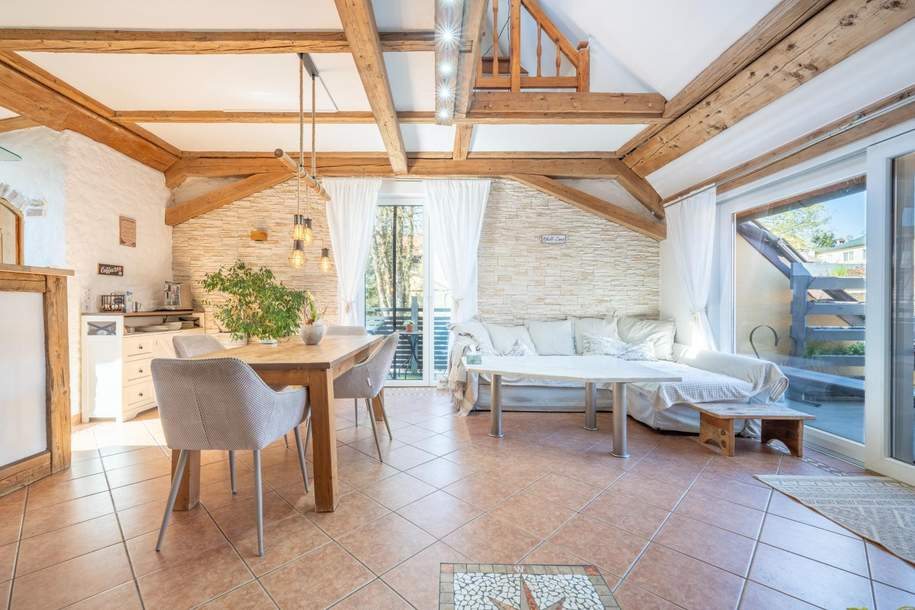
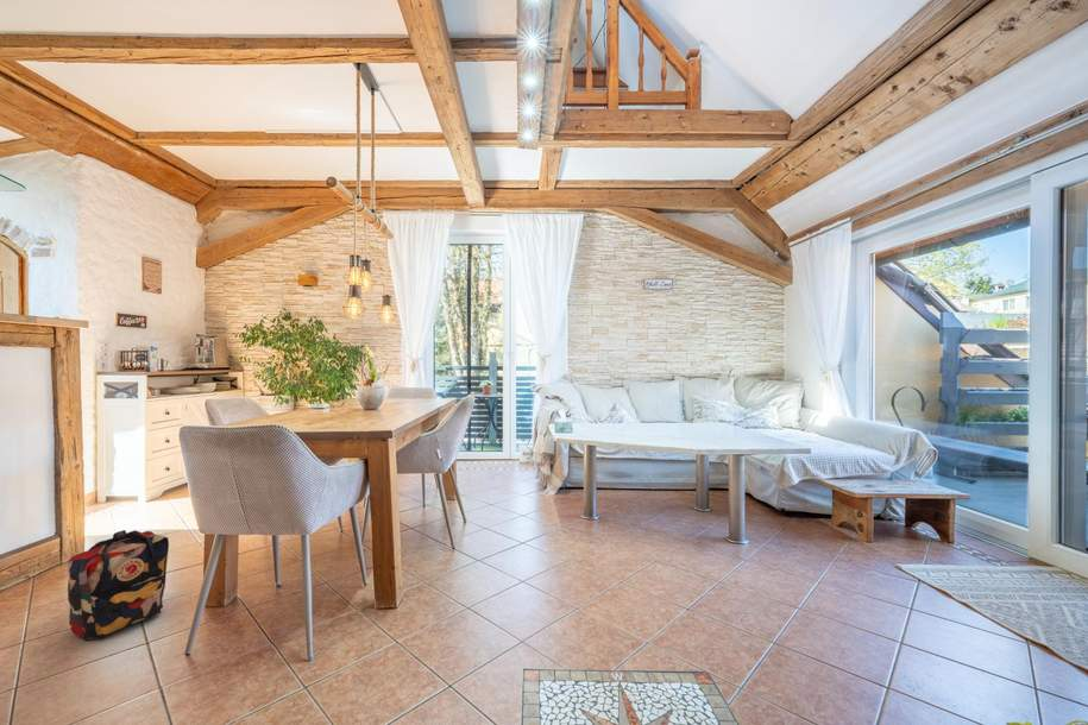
+ backpack (118, 576)
